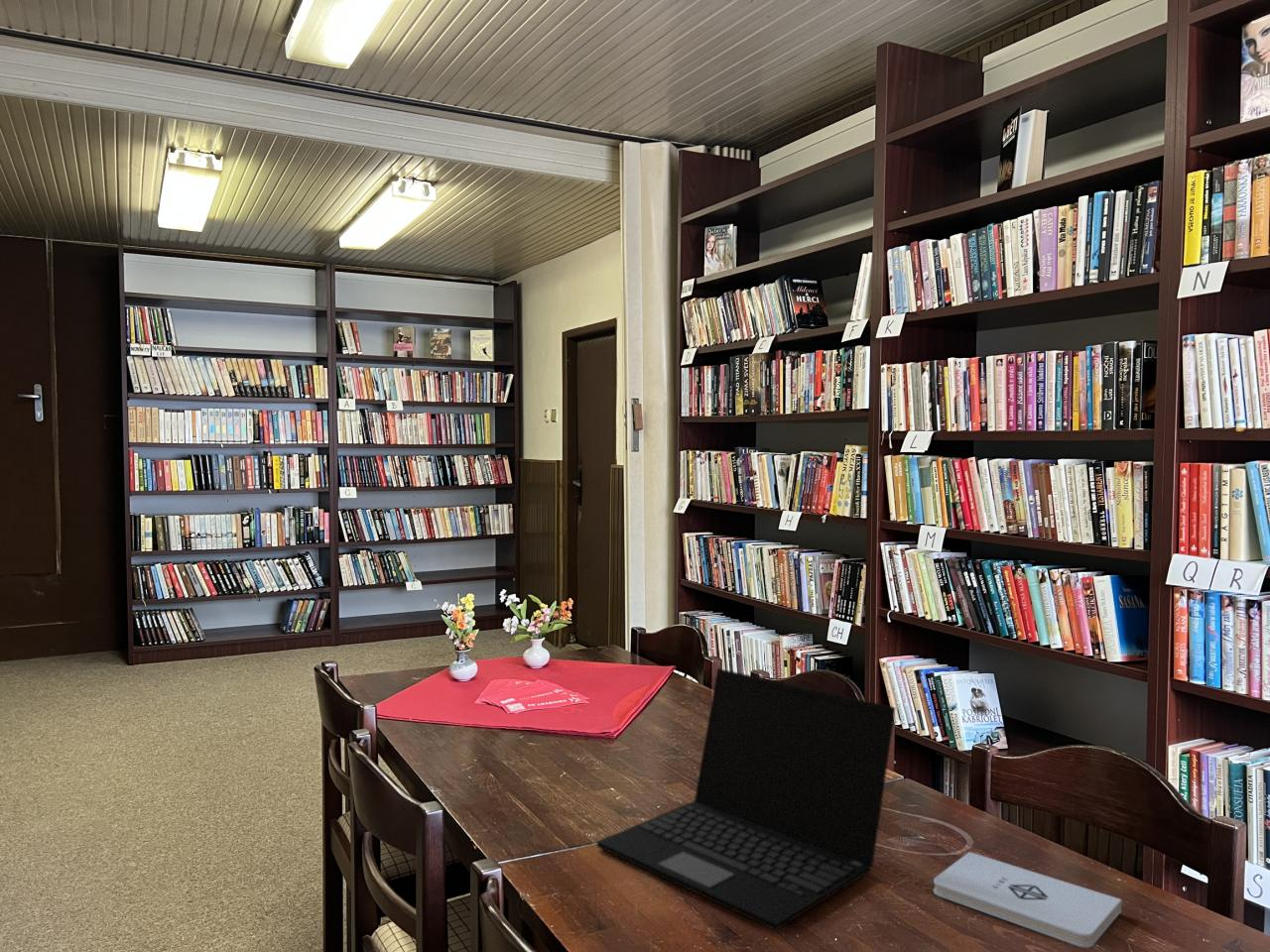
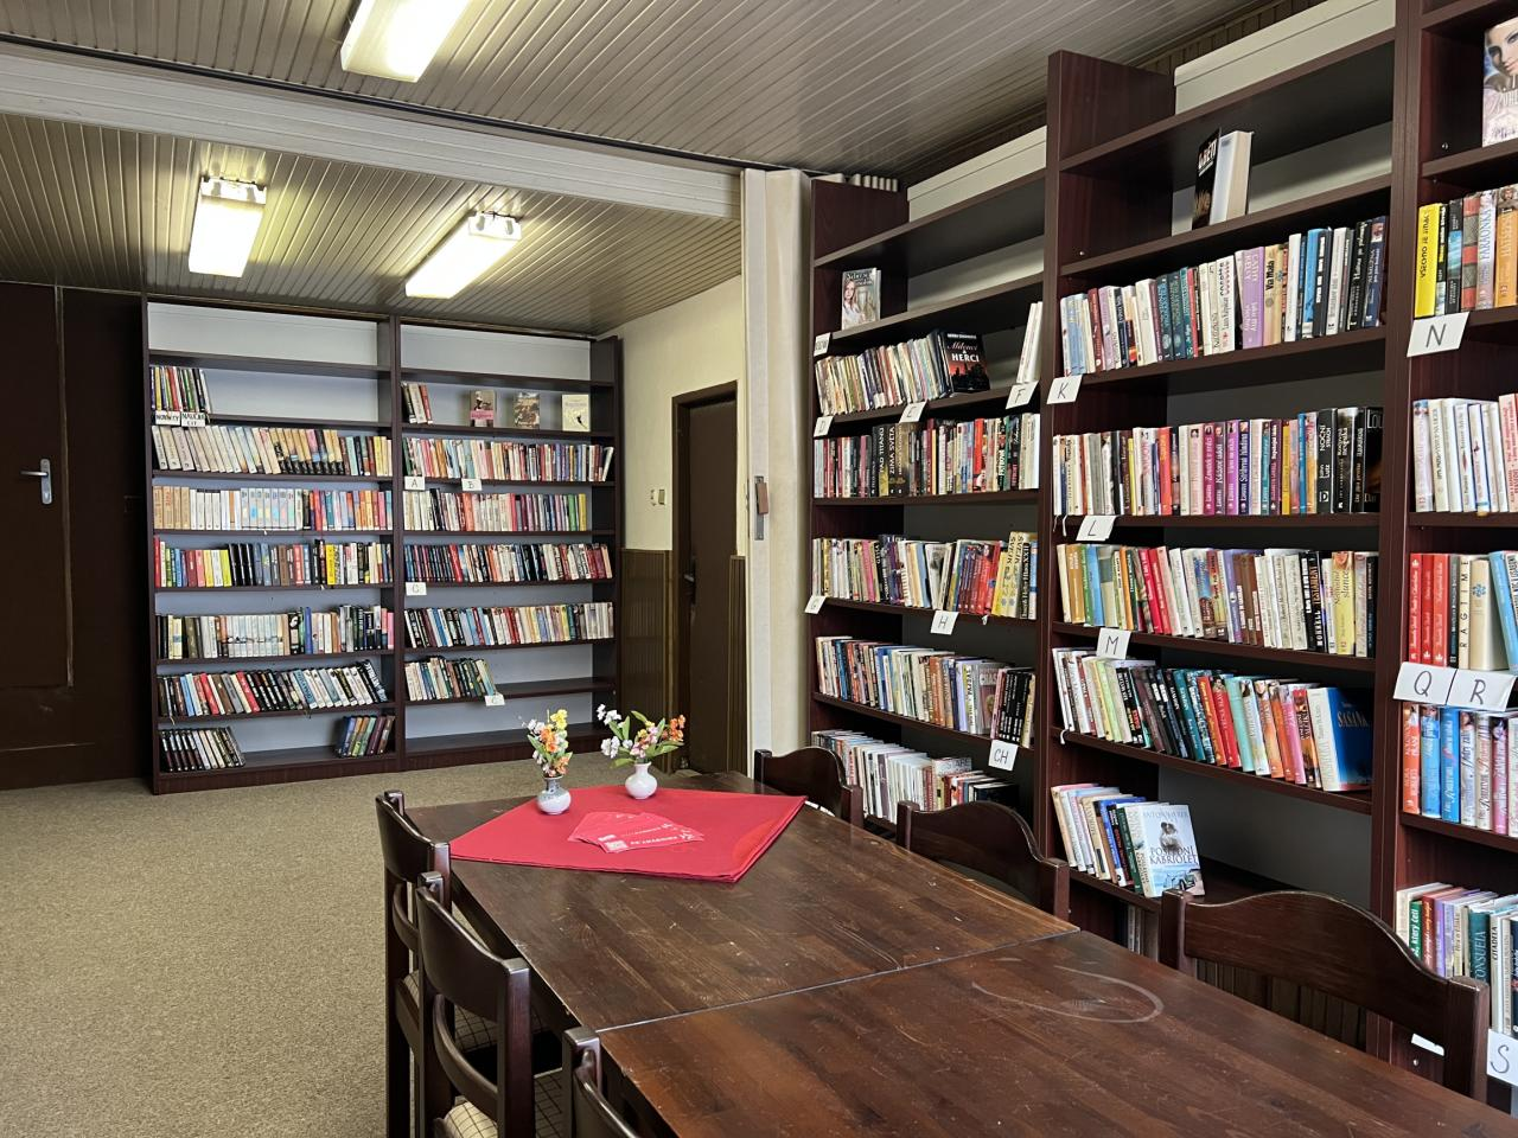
- notepad (1023, 895)
- laptop (743, 778)
